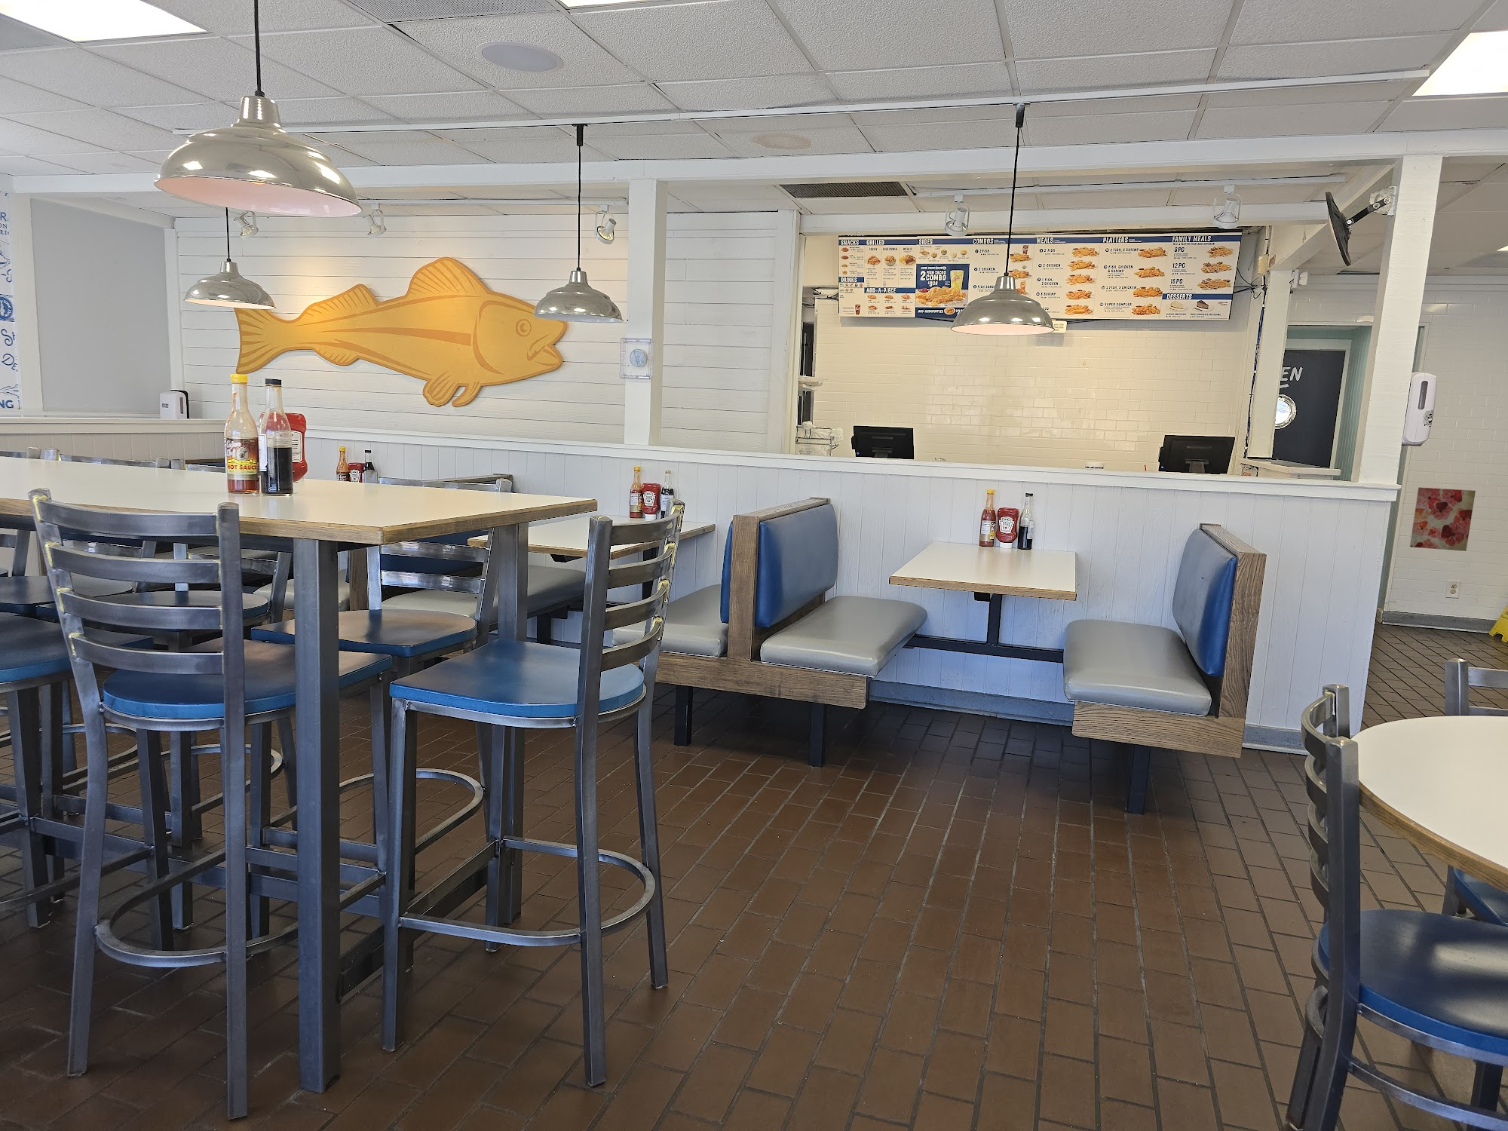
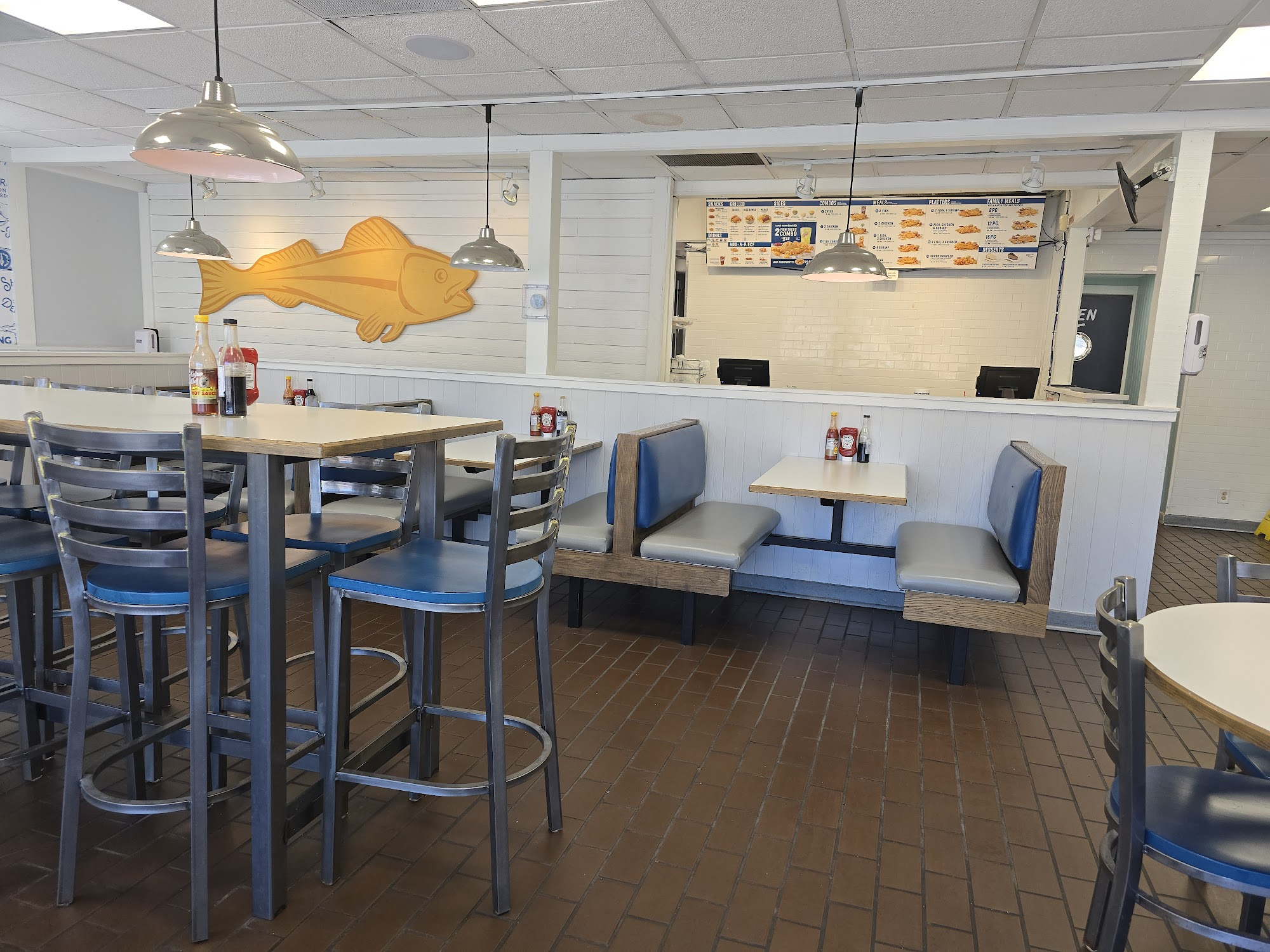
- wall art (1442, 519)
